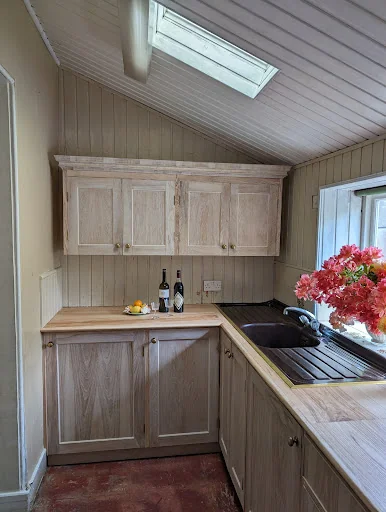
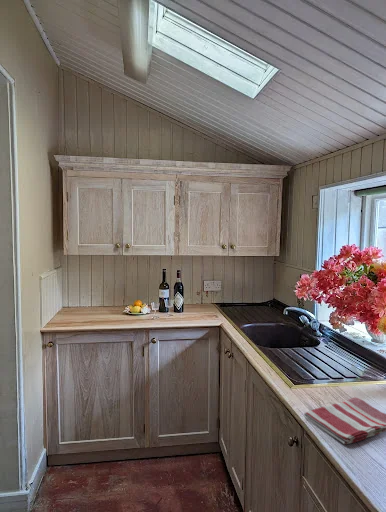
+ dish towel (350, 417)
